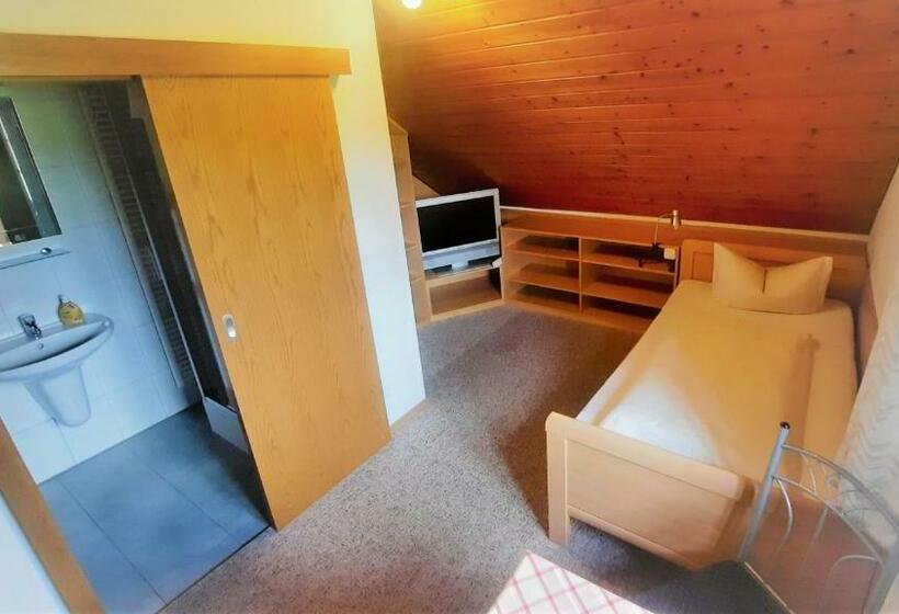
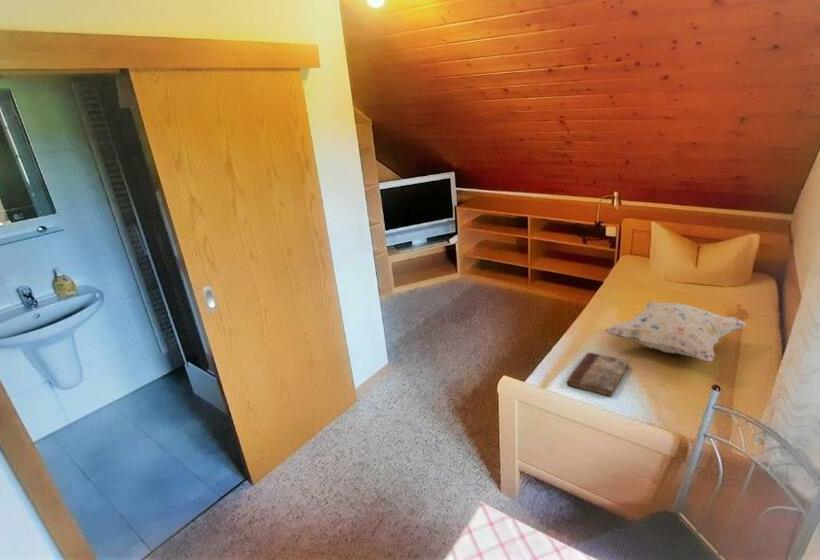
+ book (598, 372)
+ decorative pillow (675, 327)
